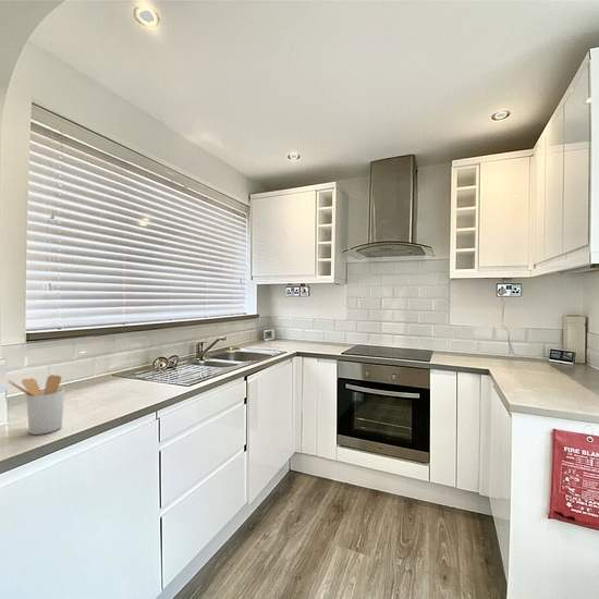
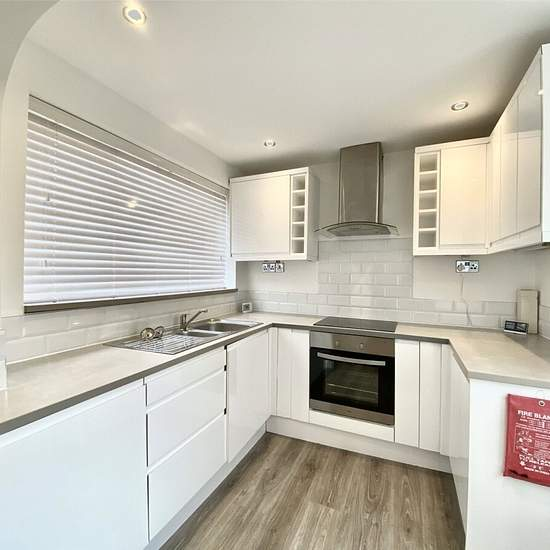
- utensil holder (36, 403)
